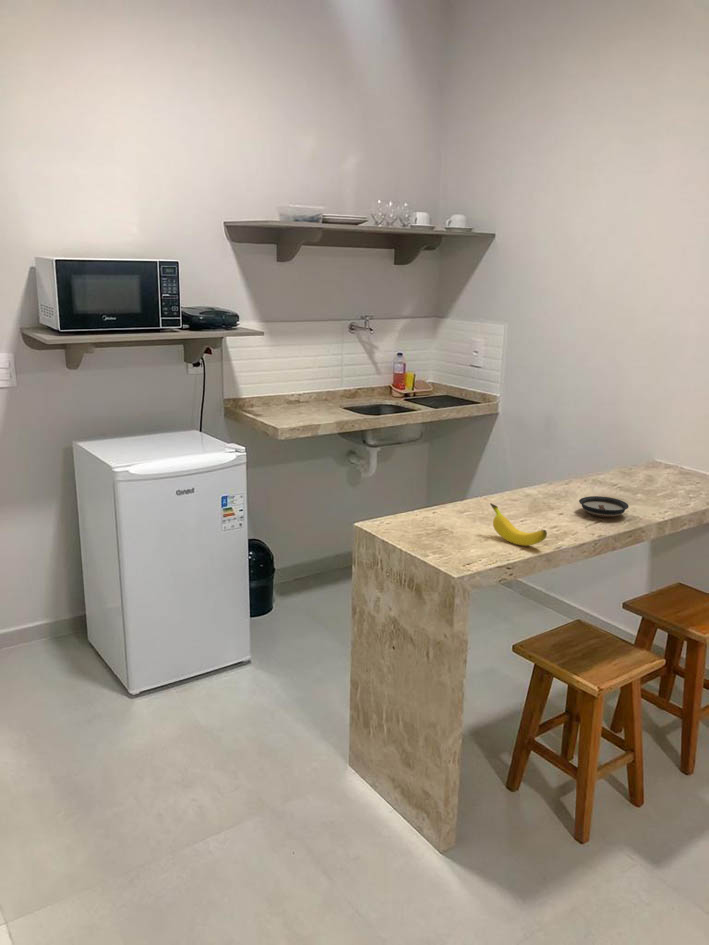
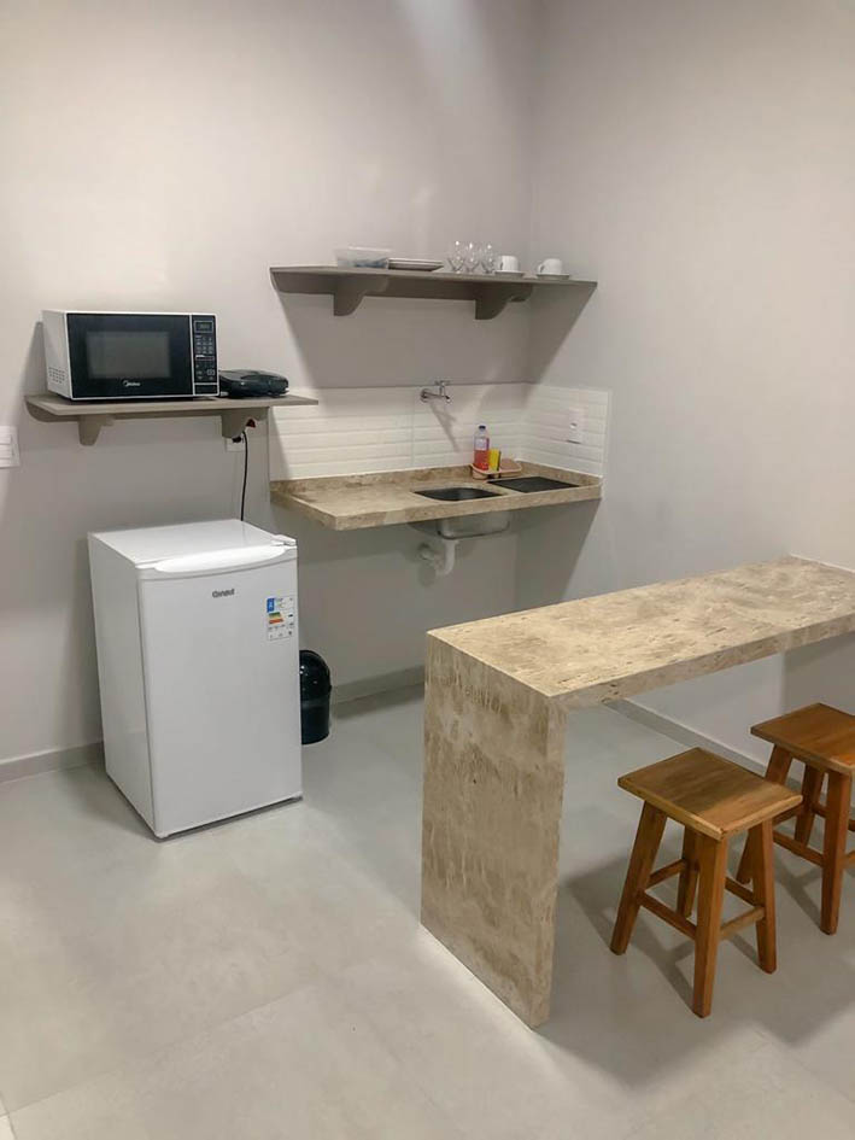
- banana (515, 528)
- saucer (603, 508)
